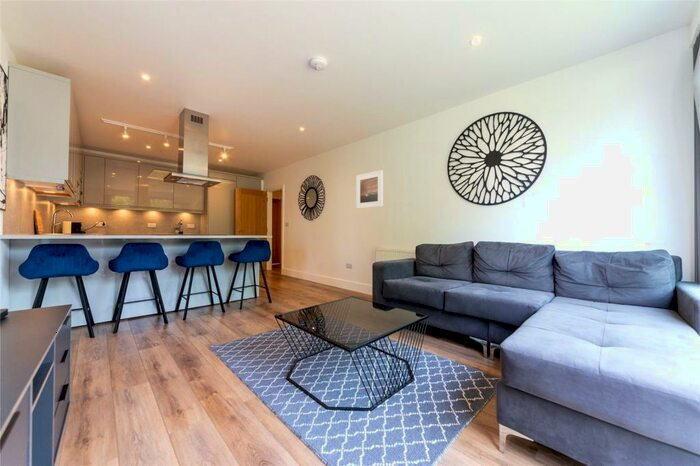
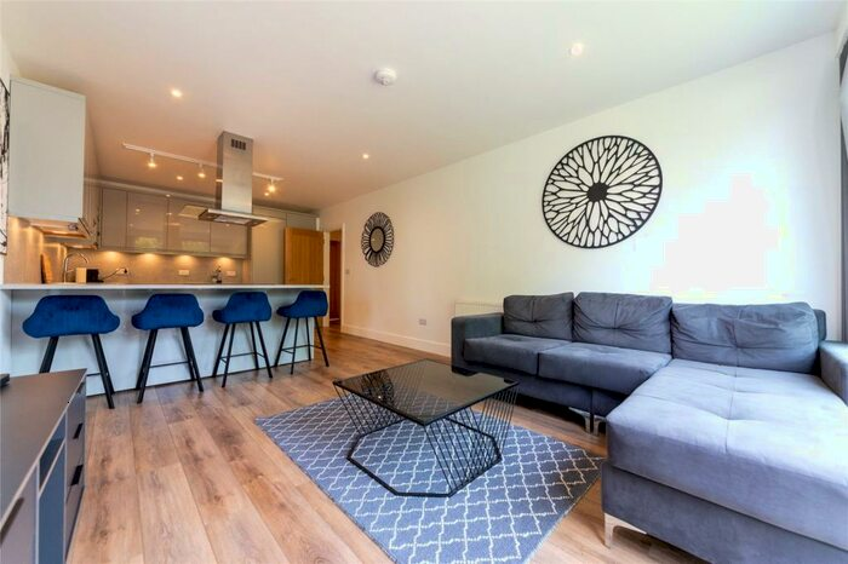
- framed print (368, 190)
